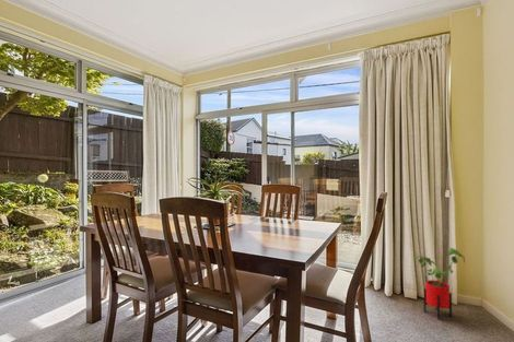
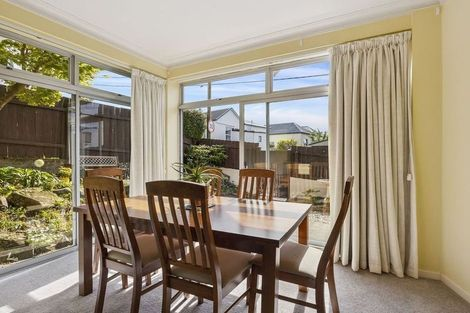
- house plant (440, 281)
